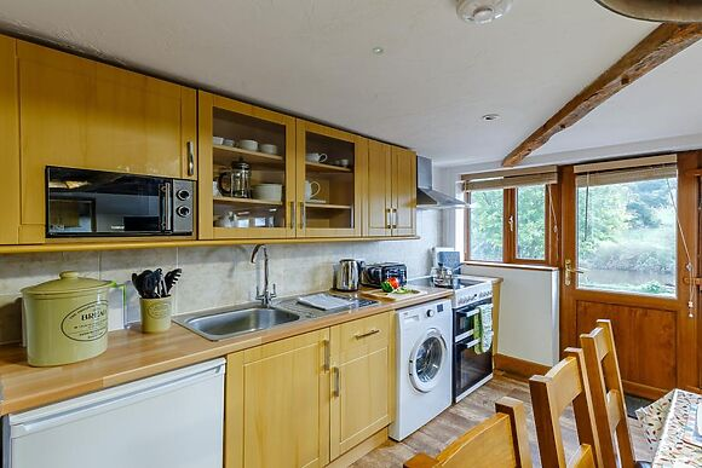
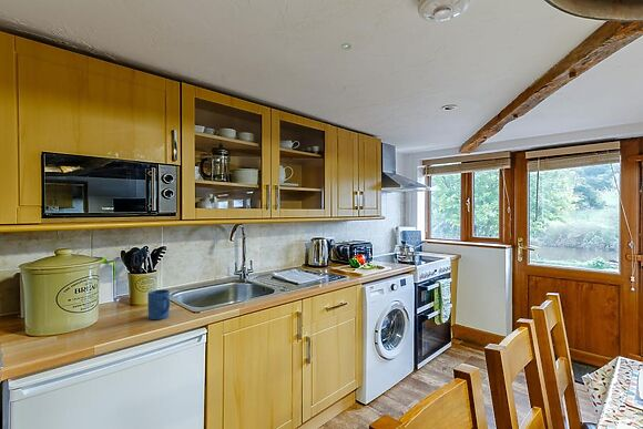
+ mug (161, 305)
